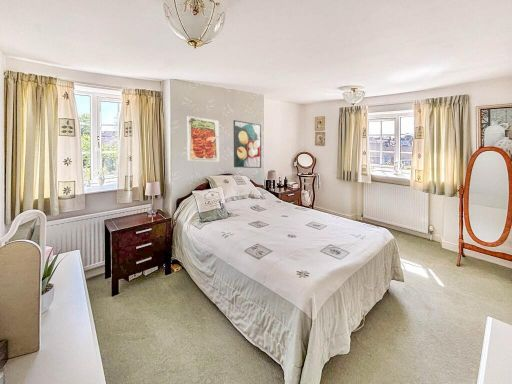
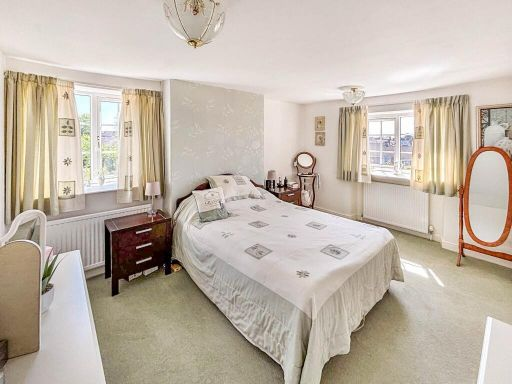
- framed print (248, 145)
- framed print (203, 140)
